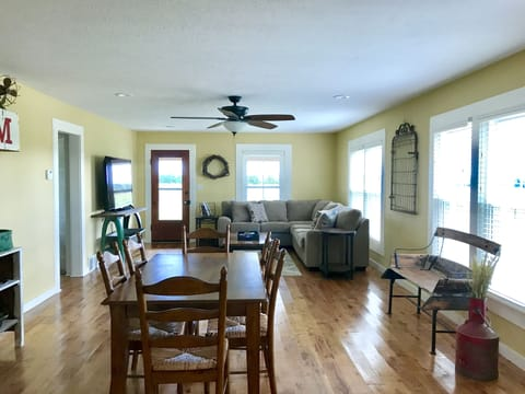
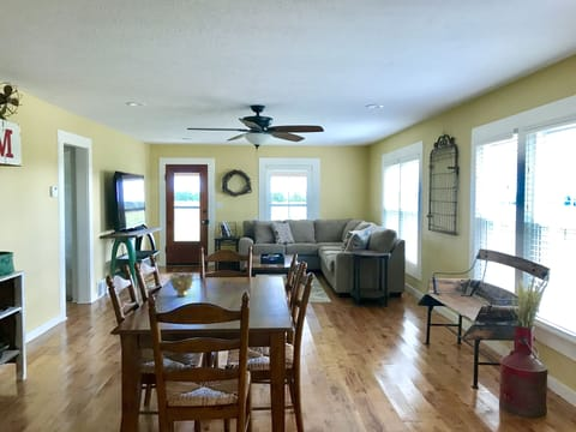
+ decorative bowl (181, 284)
